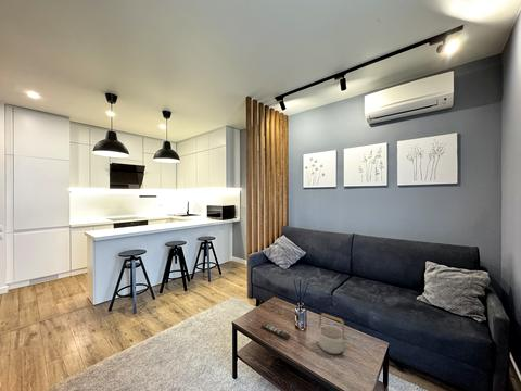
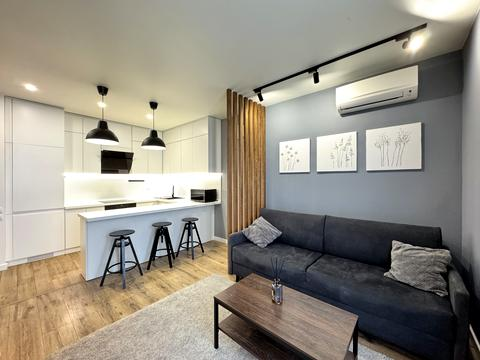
- remote control (275, 330)
- teapot (333, 332)
